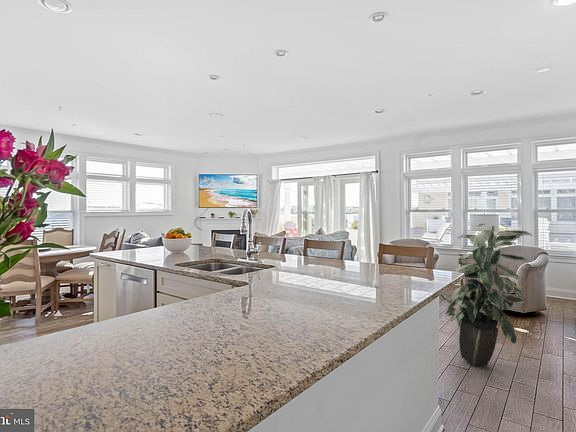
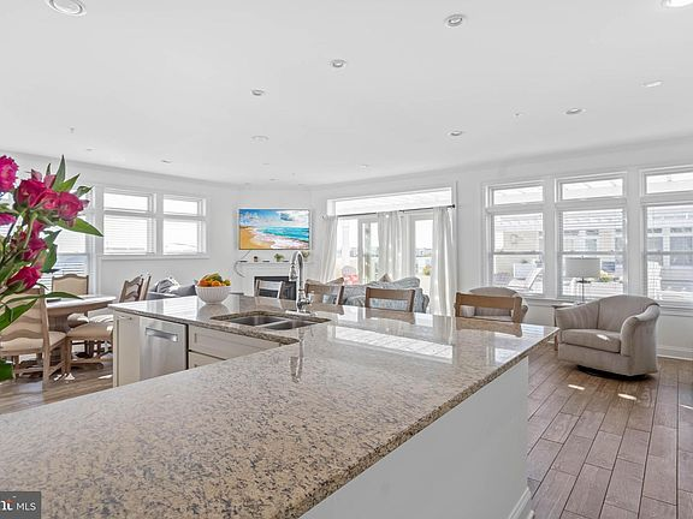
- indoor plant (483, 293)
